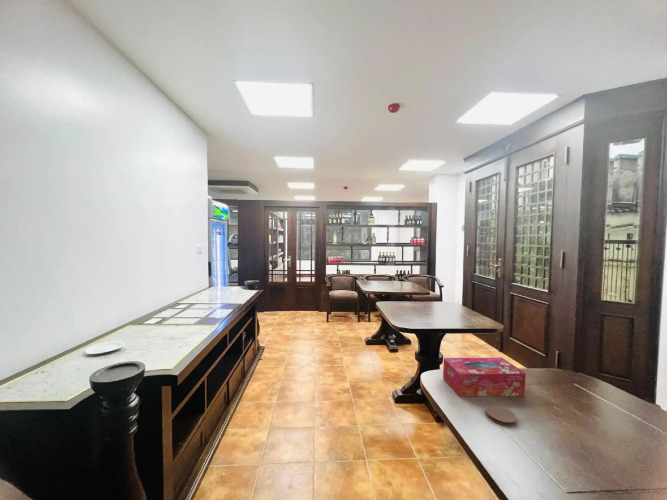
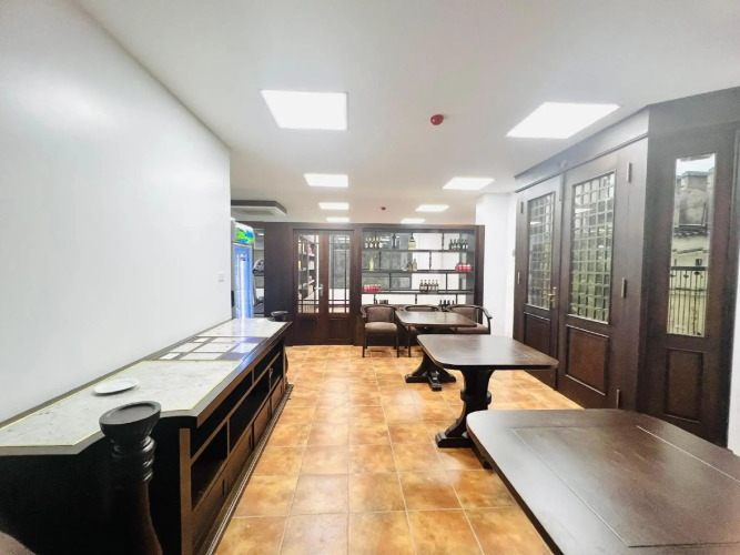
- coaster (500, 415)
- tissue box (481, 375)
